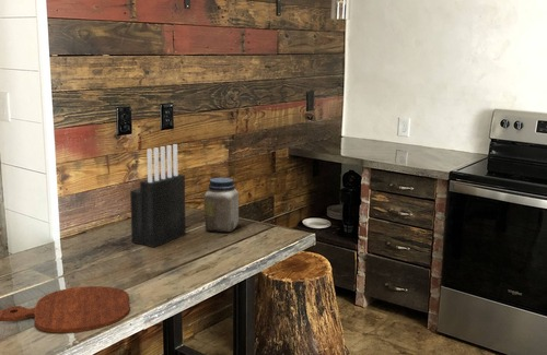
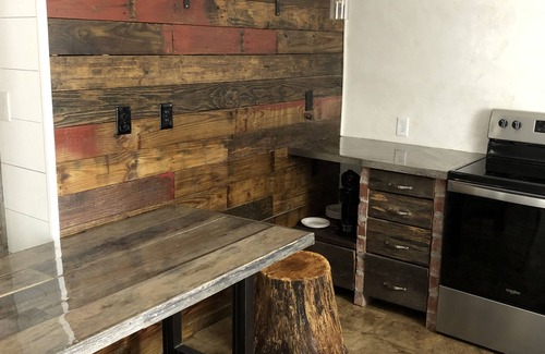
- cutting board (62, 309)
- jar (221, 203)
- knife block (155, 192)
